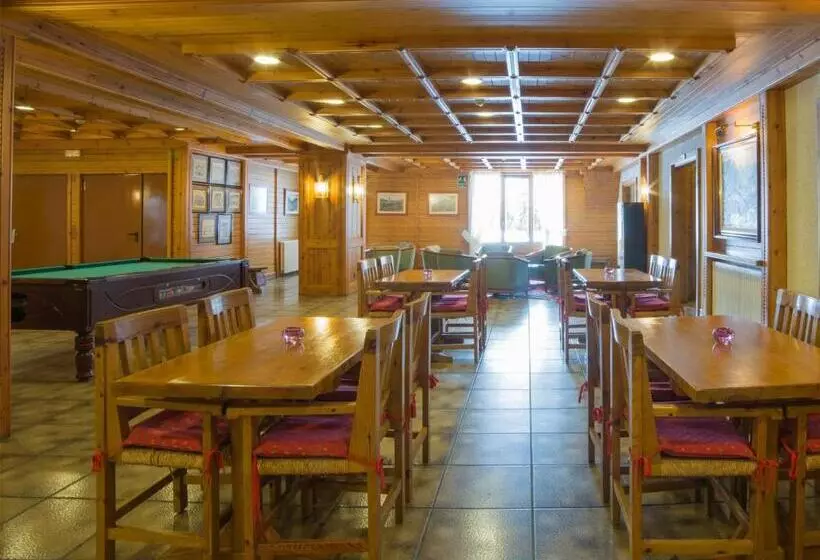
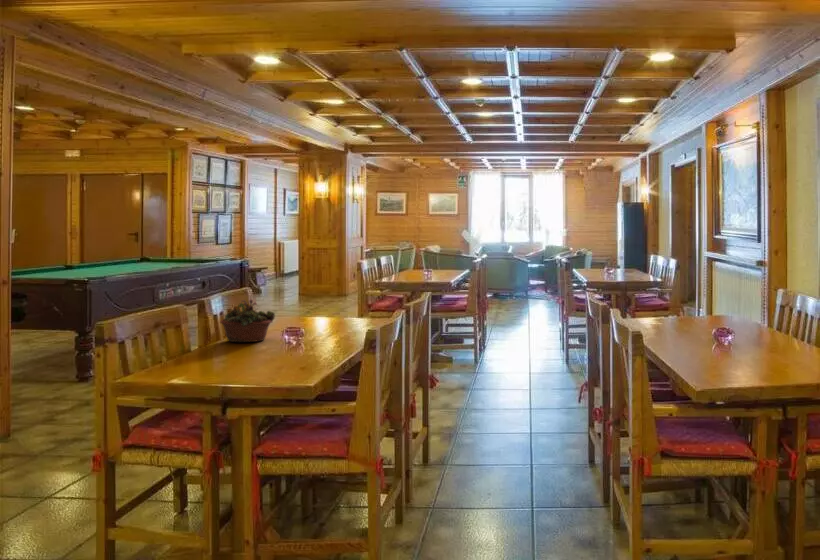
+ succulent planter (244, 319)
